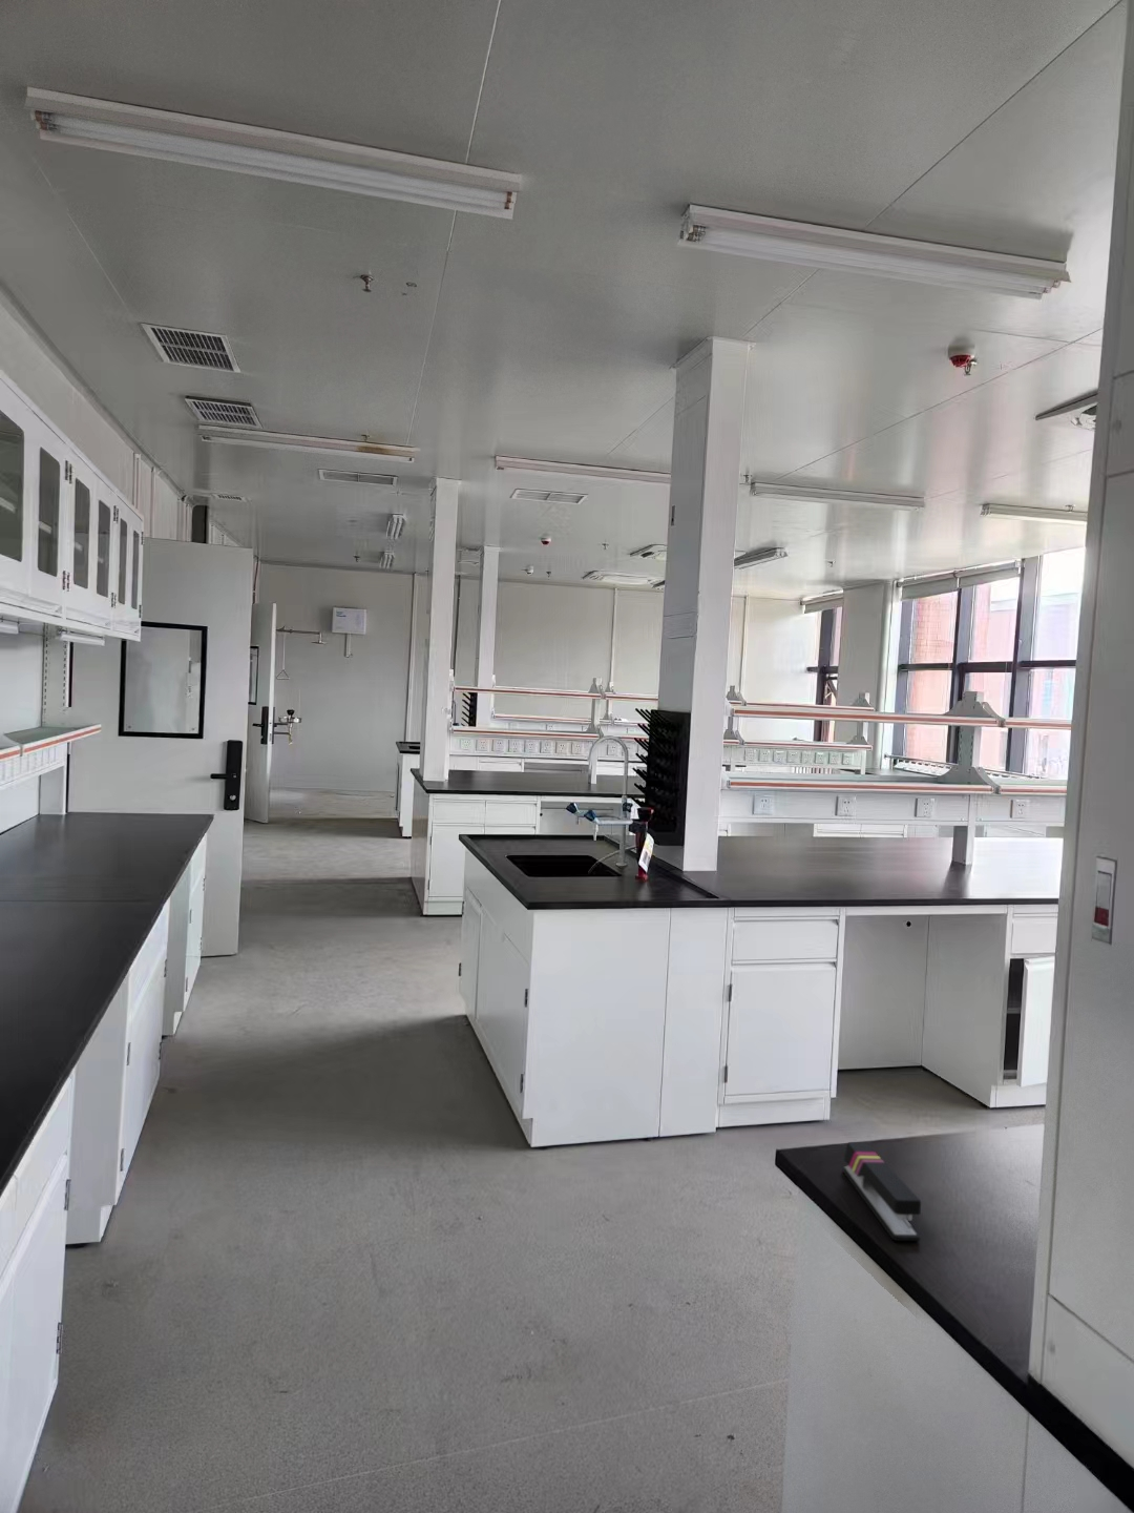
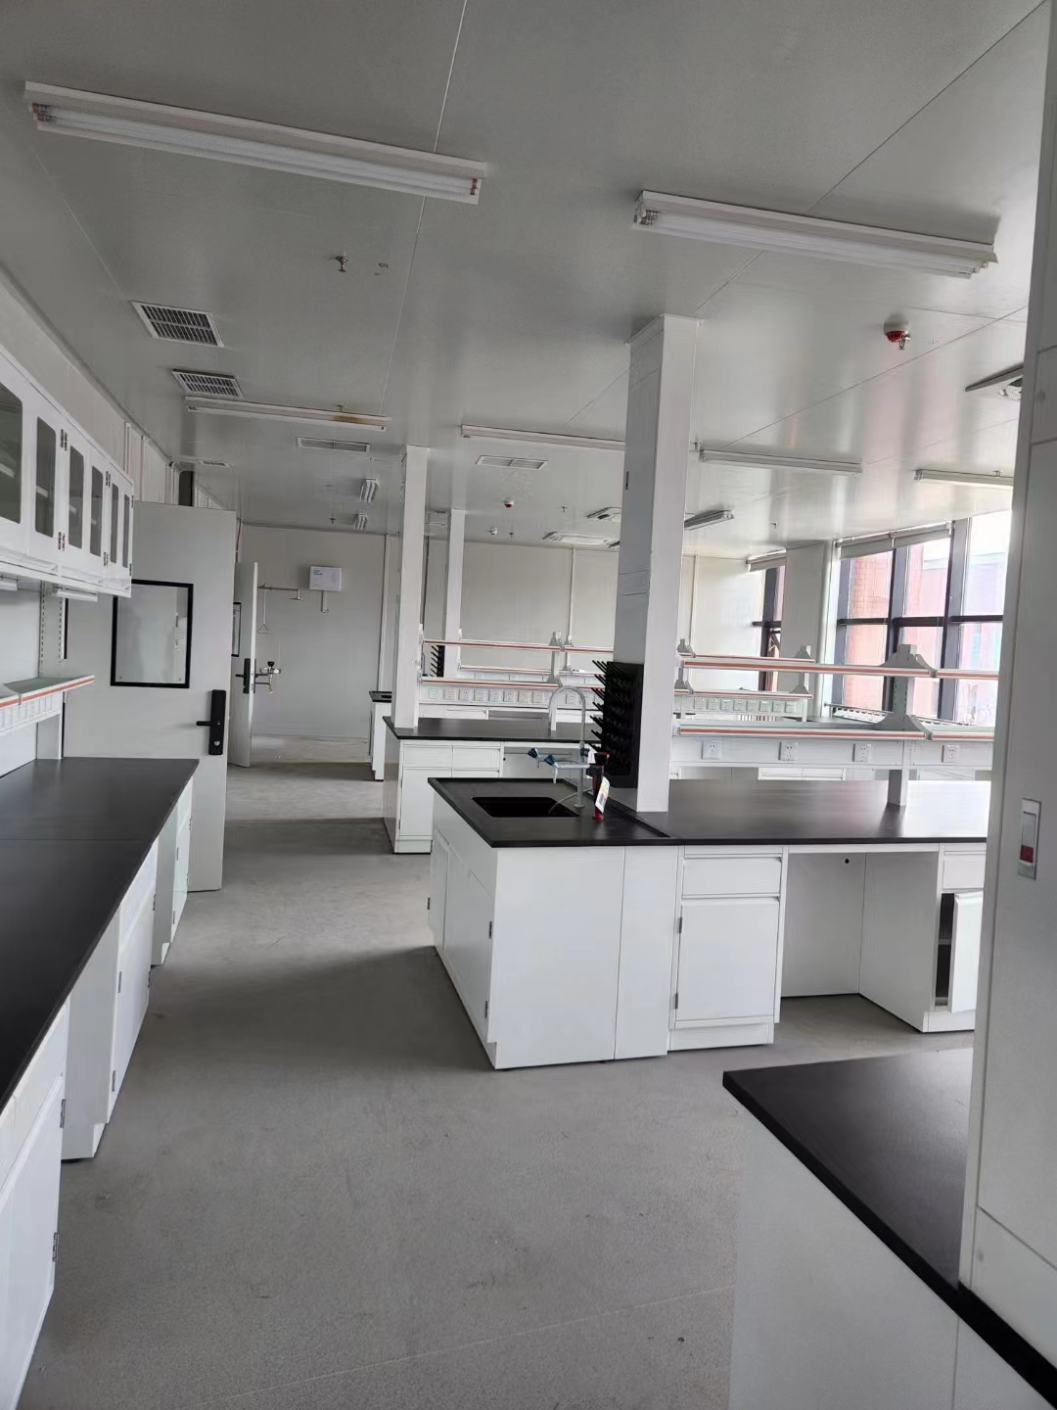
- stapler (879, 1184)
